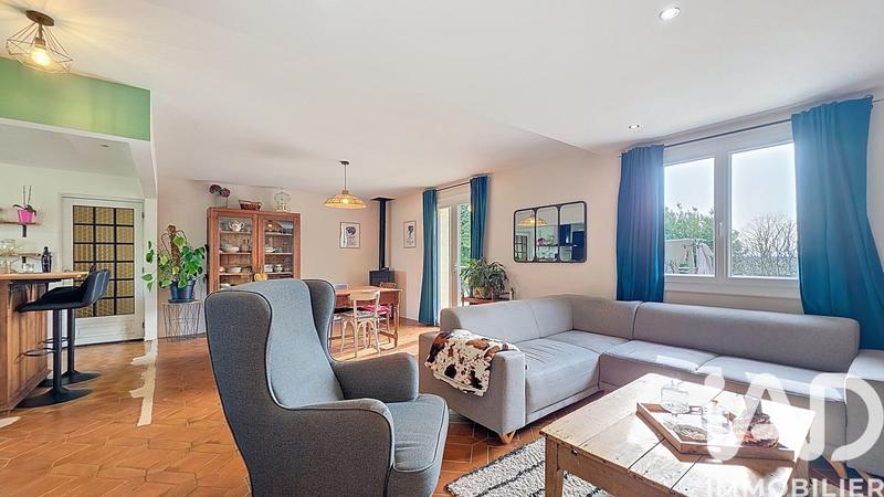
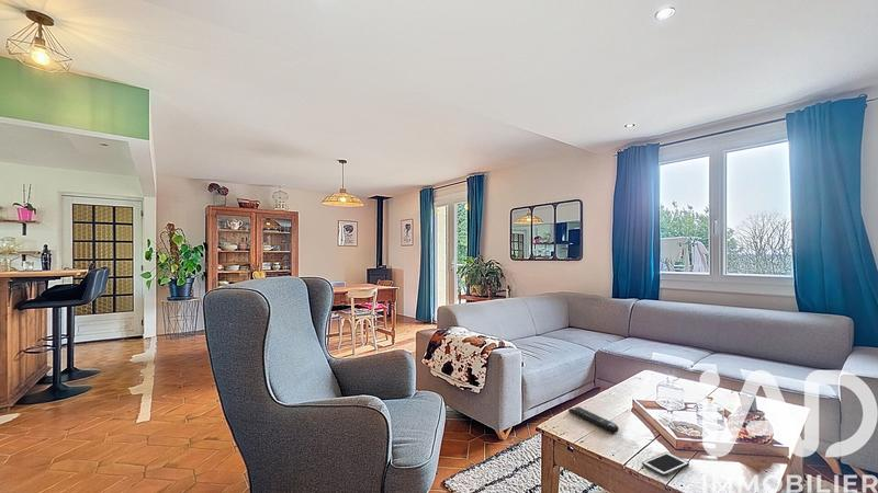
+ remote control (592, 417)
+ cell phone (665, 463)
